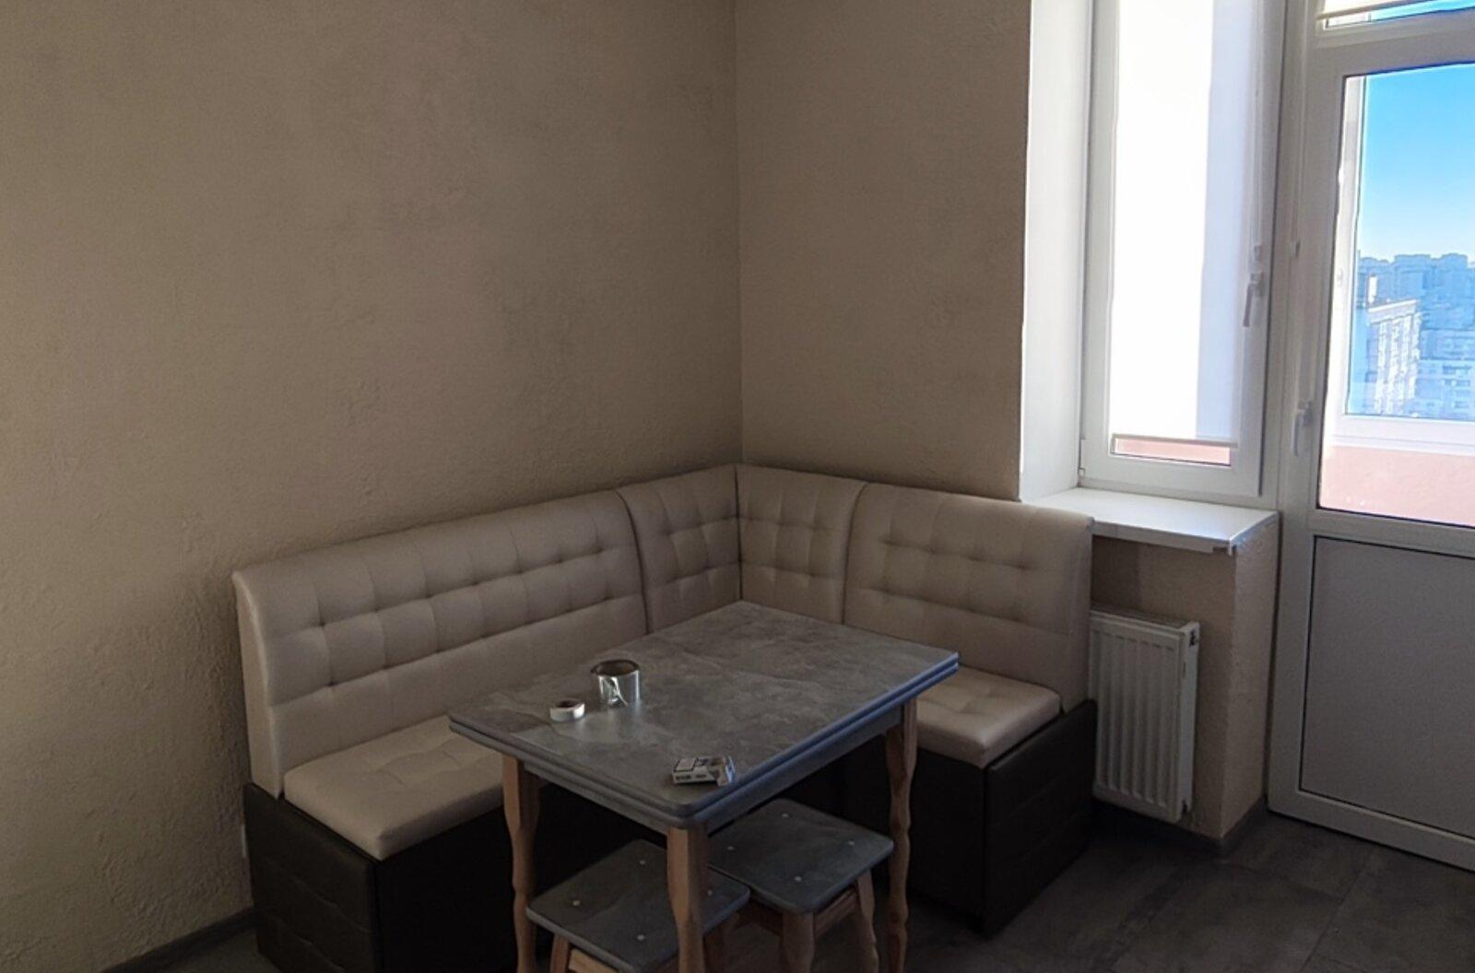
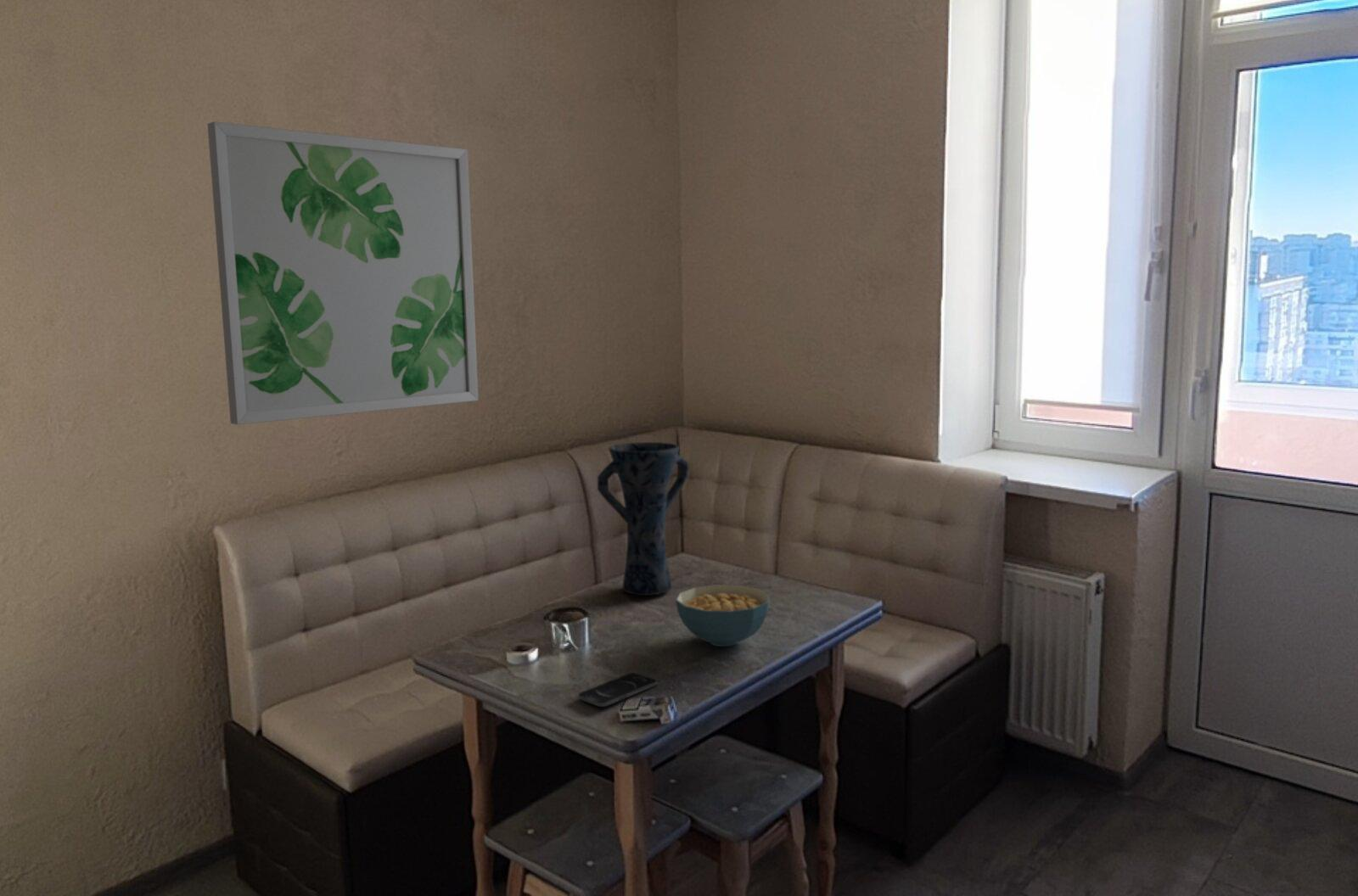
+ wall art (356, 277)
+ cereal bowl (723, 619)
+ smartphone (618, 689)
+ vase (645, 518)
